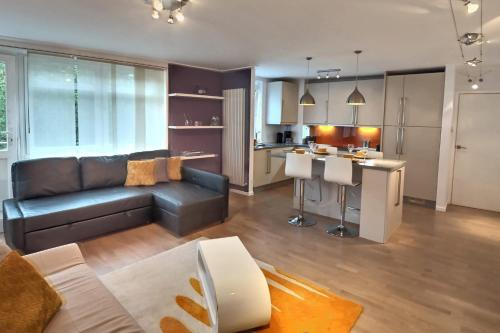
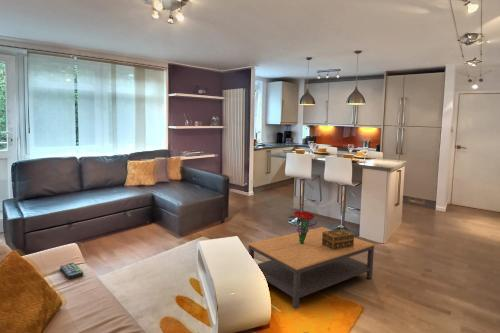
+ remote control (71, 270)
+ decorative box (337, 239)
+ coffee table (311, 260)
+ bouquet (303, 227)
